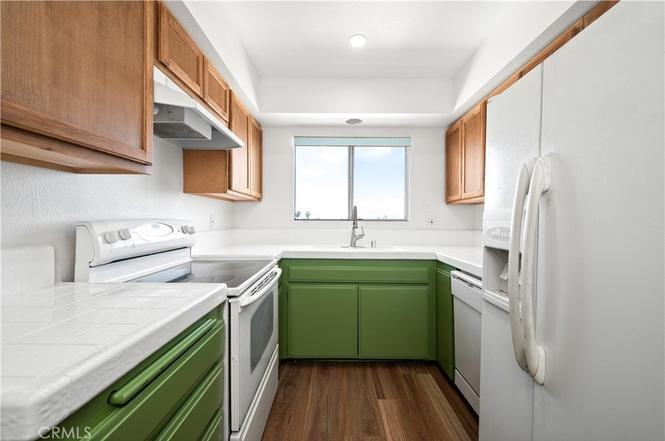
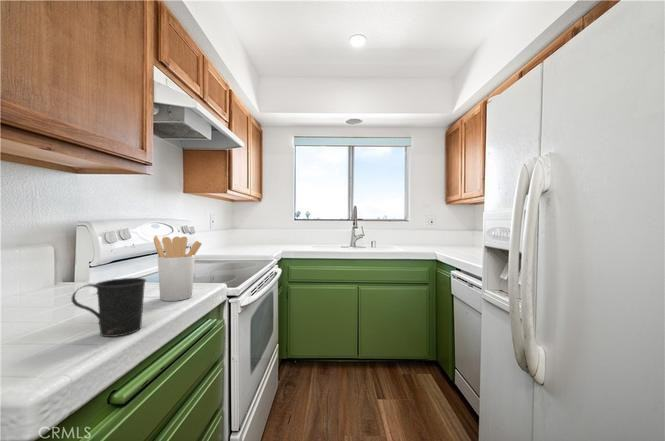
+ utensil holder (175, 265)
+ mug (110, 307)
